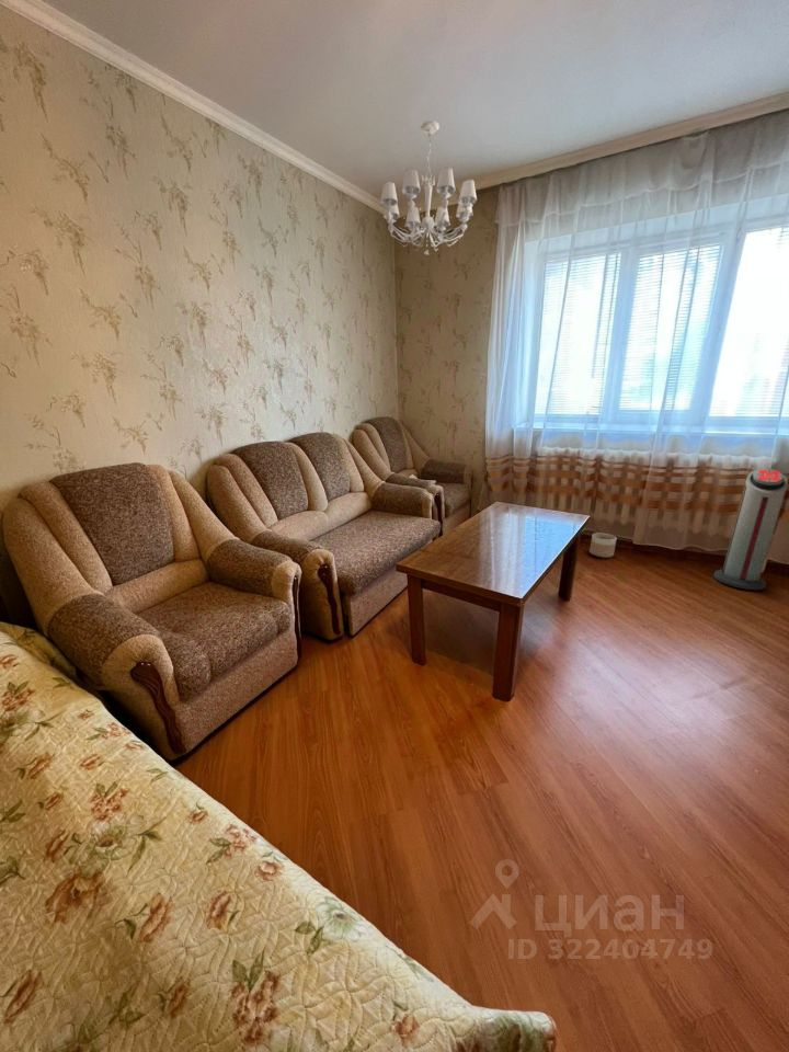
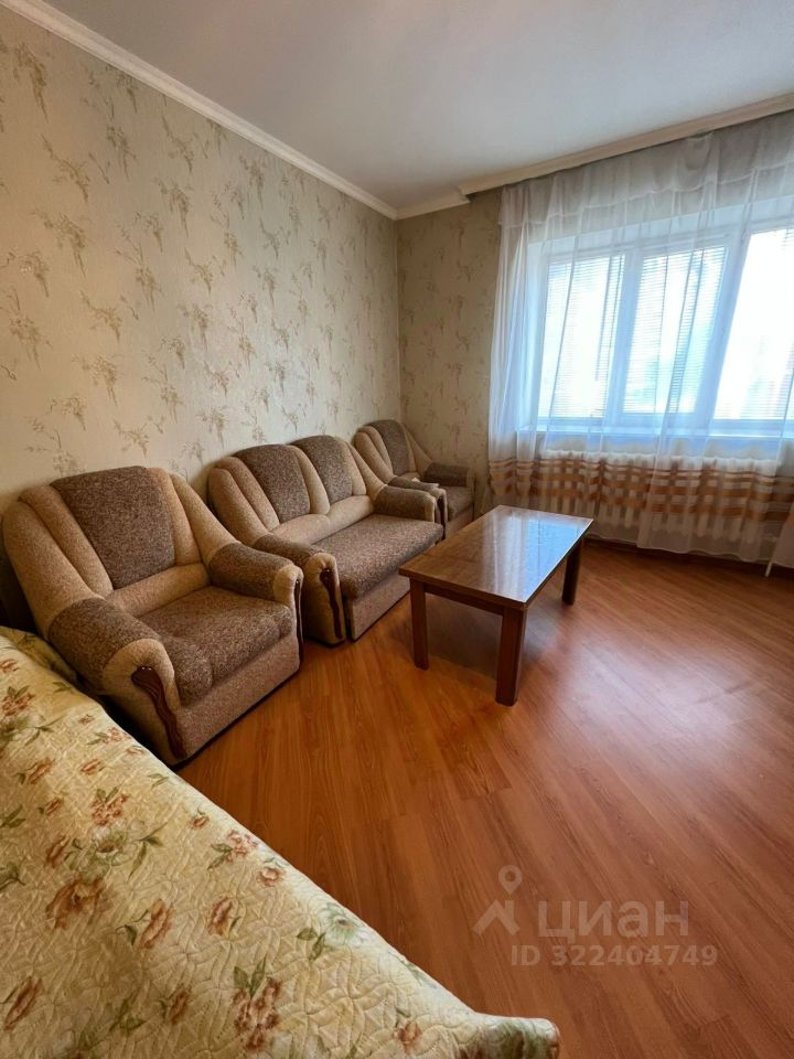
- chandelier (427, 193)
- planter (603, 545)
- air purifier (753, 527)
